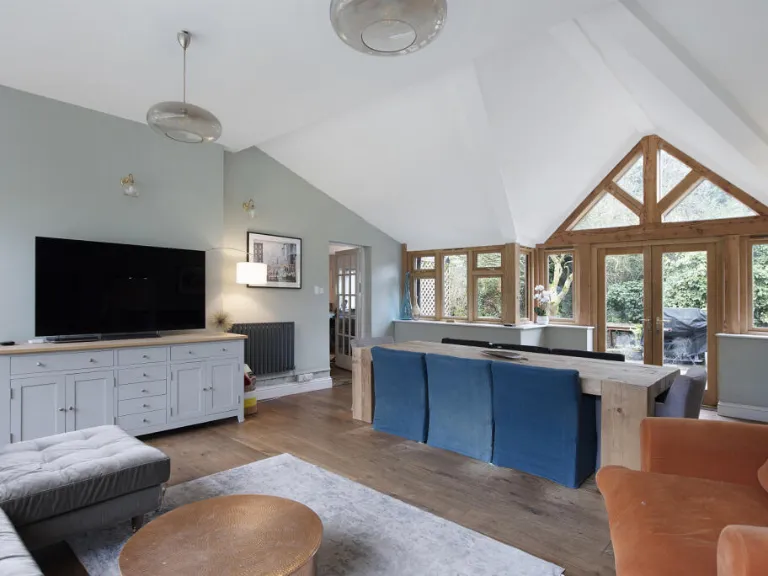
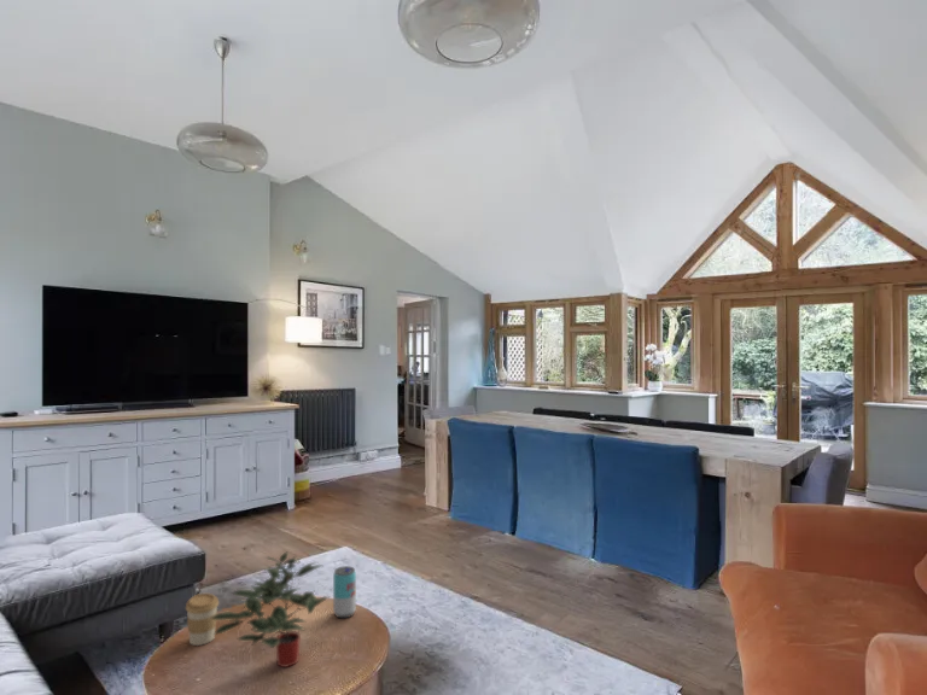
+ beverage can (344, 591)
+ potted plant (272, 612)
+ coffee cup (202, 618)
